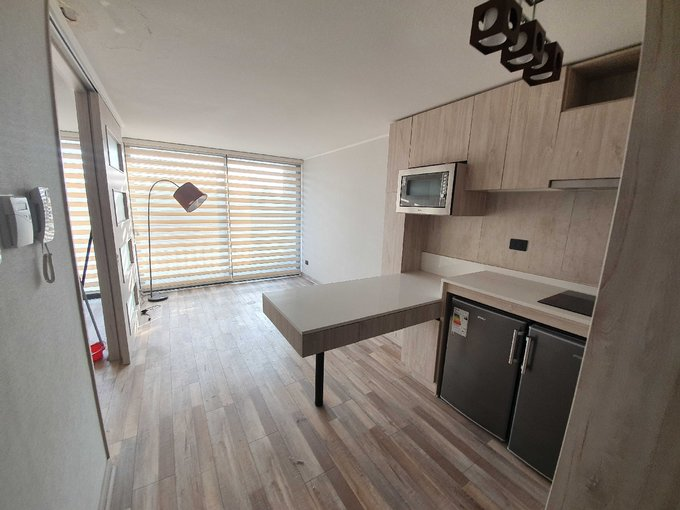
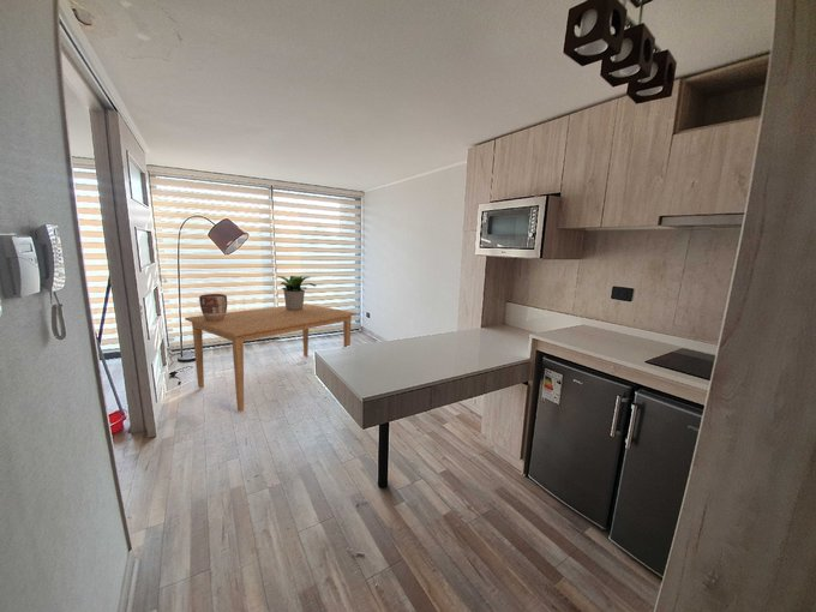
+ potted plant (295, 293)
+ ceramic pot (214, 307)
+ dining table (278, 334)
